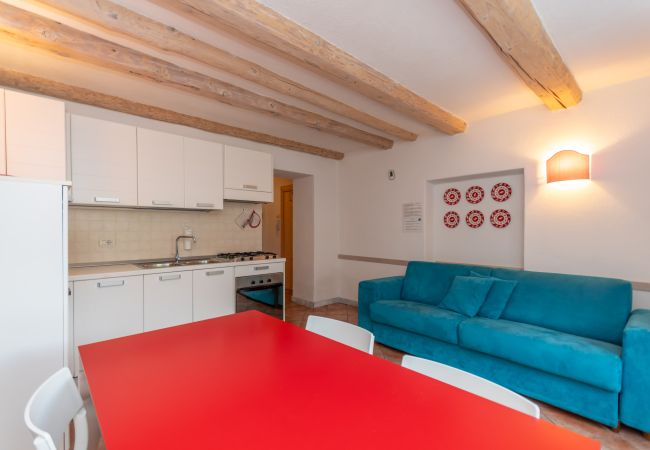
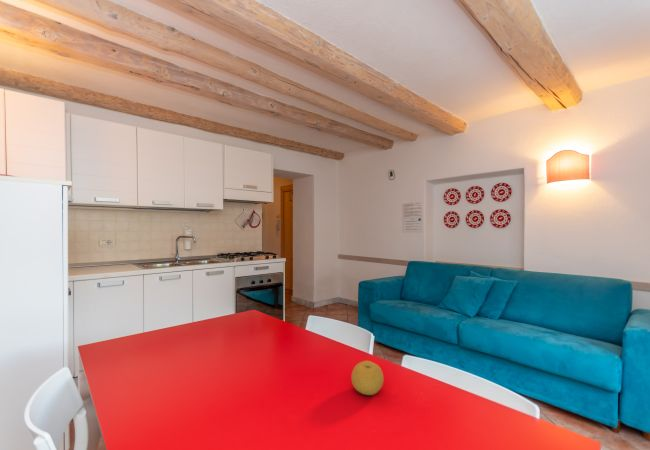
+ fruit (367, 377)
